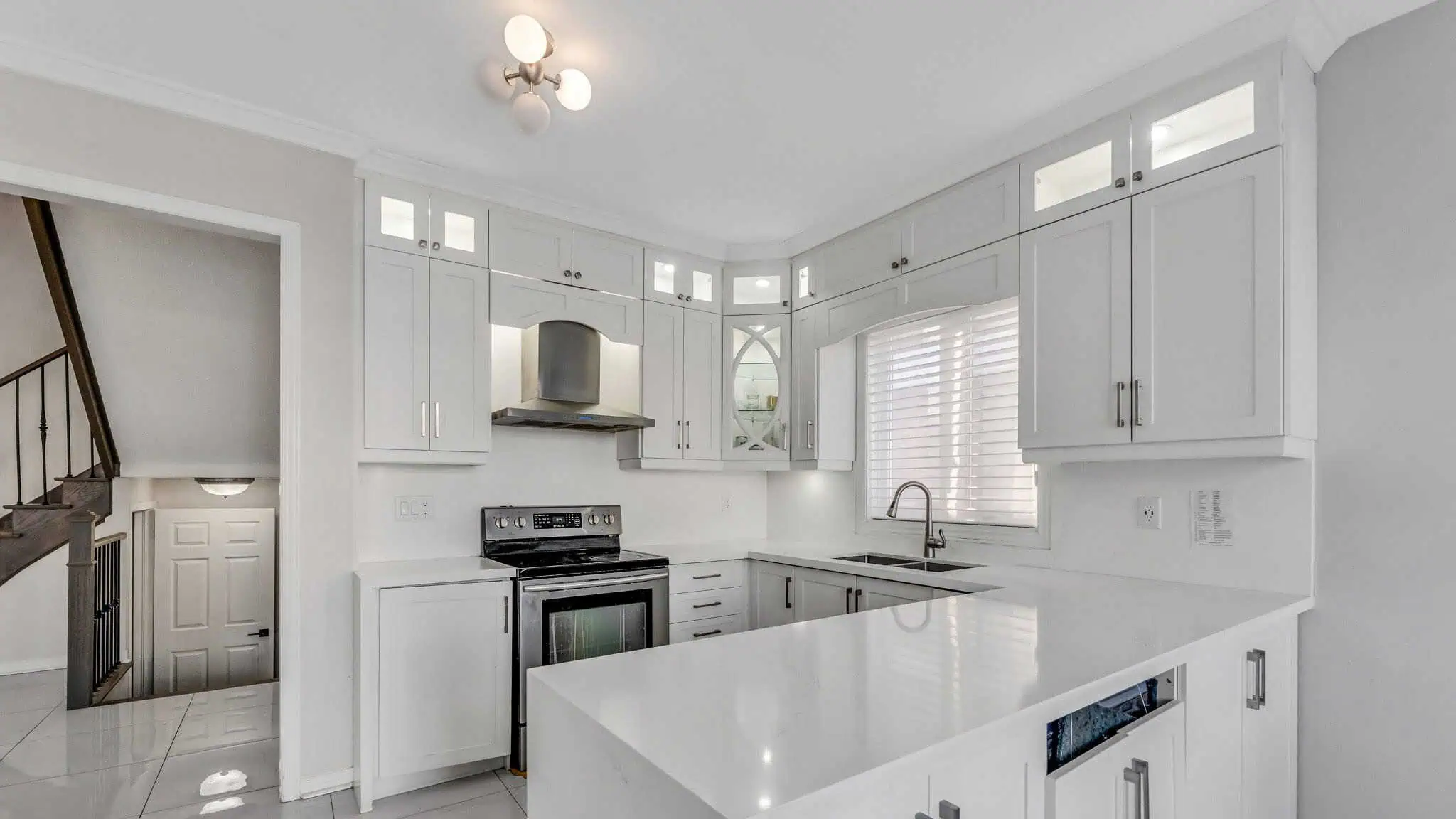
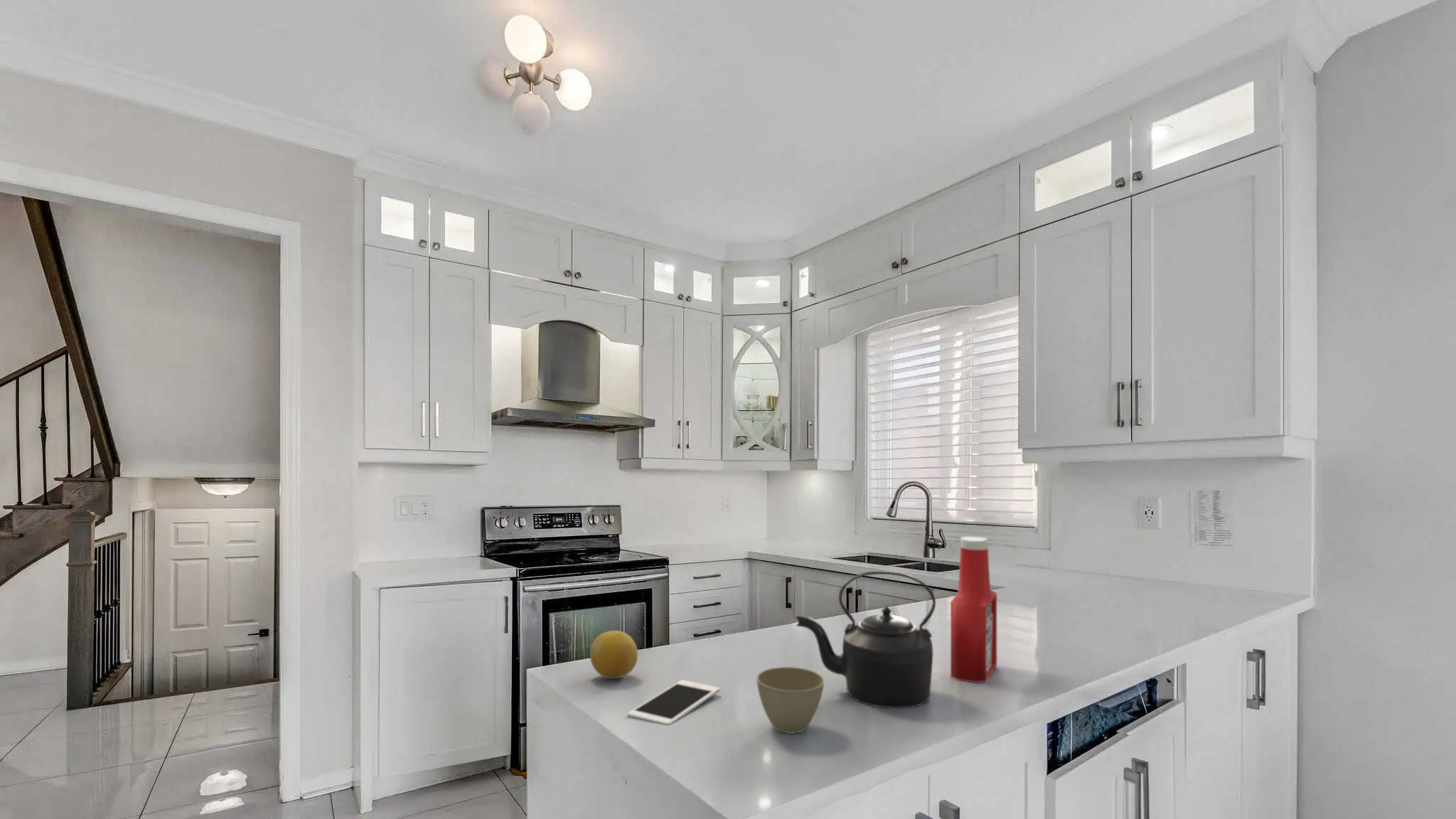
+ fruit (614, 654)
+ cell phone (675, 702)
+ soap bottle (974, 604)
+ kettle (864, 631)
+ flower pot (790, 702)
